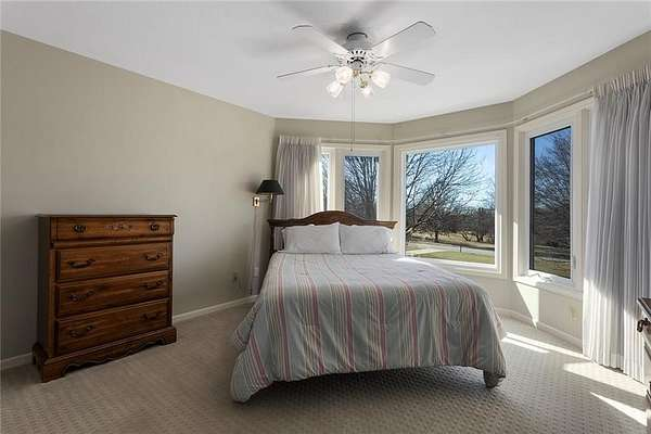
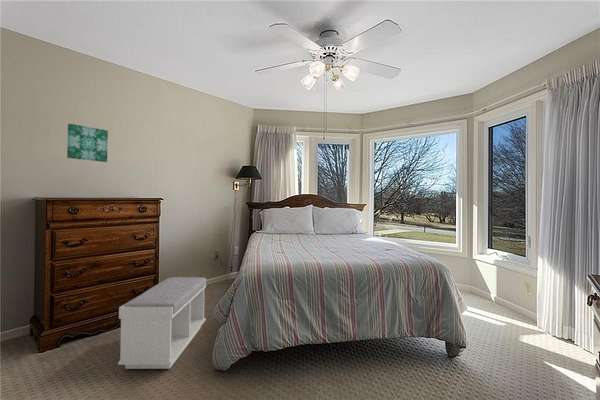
+ bench (169, 316)
+ wall art (88, 143)
